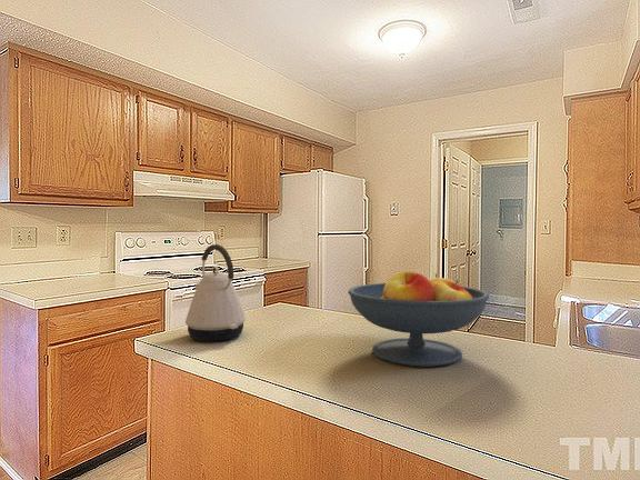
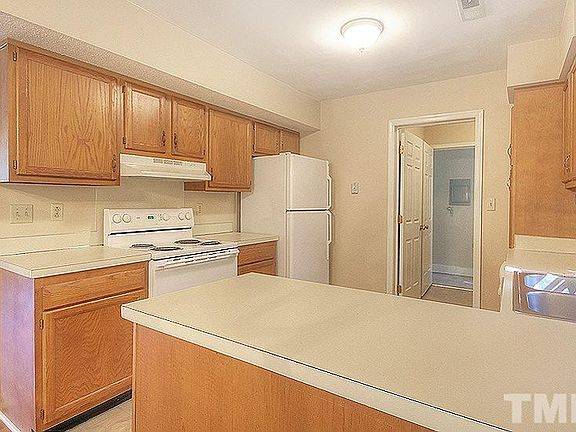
- fruit bowl (416, 310)
- kettle (214, 290)
